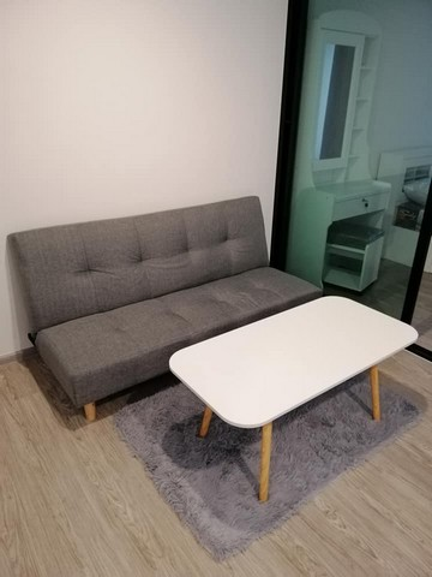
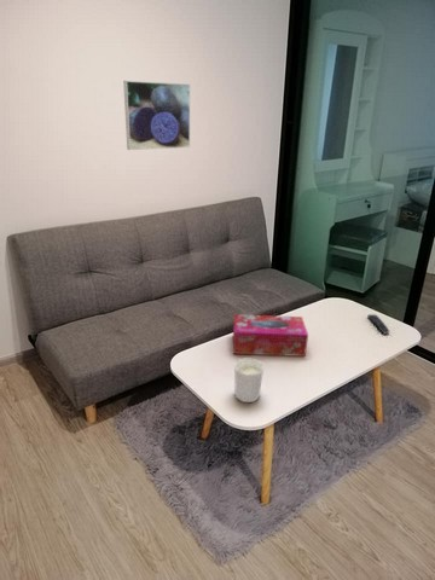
+ candle holder (248, 381)
+ tissue box (268, 335)
+ remote control (378, 323)
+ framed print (158, 116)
